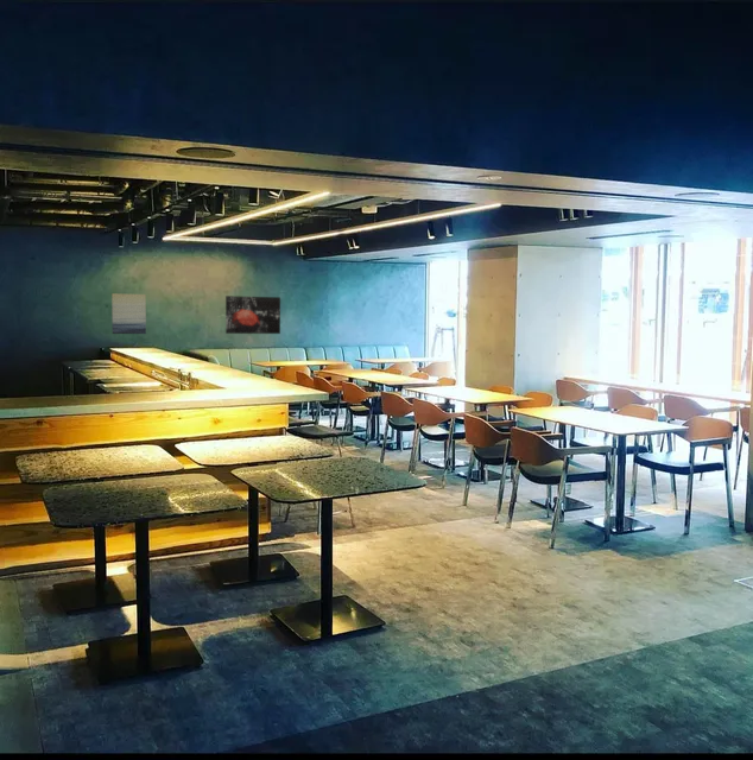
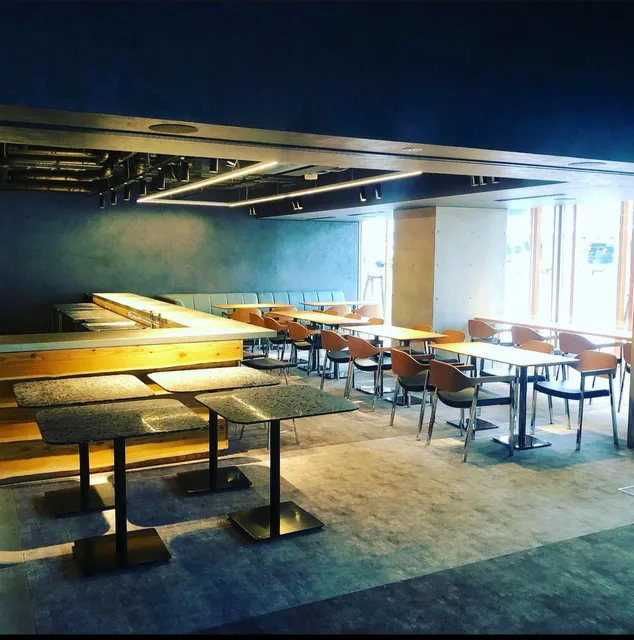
- wall art (253, 315)
- wall art (128, 314)
